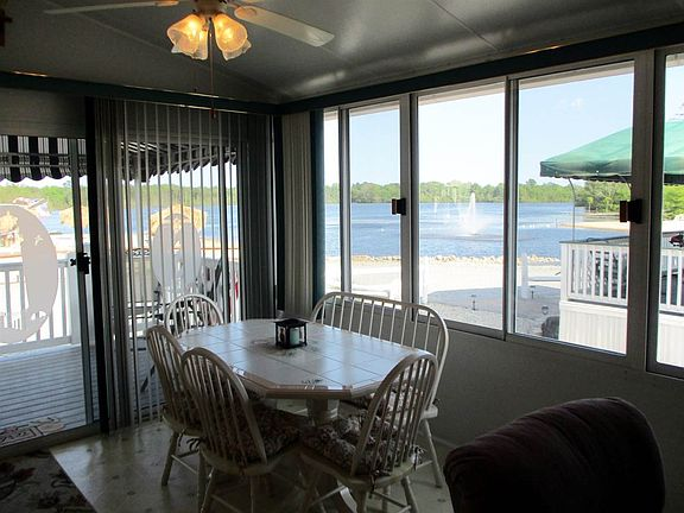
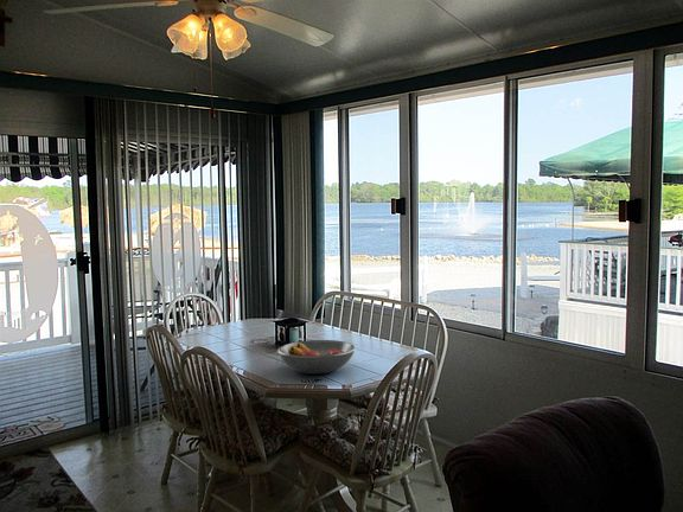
+ fruit bowl (317, 356)
